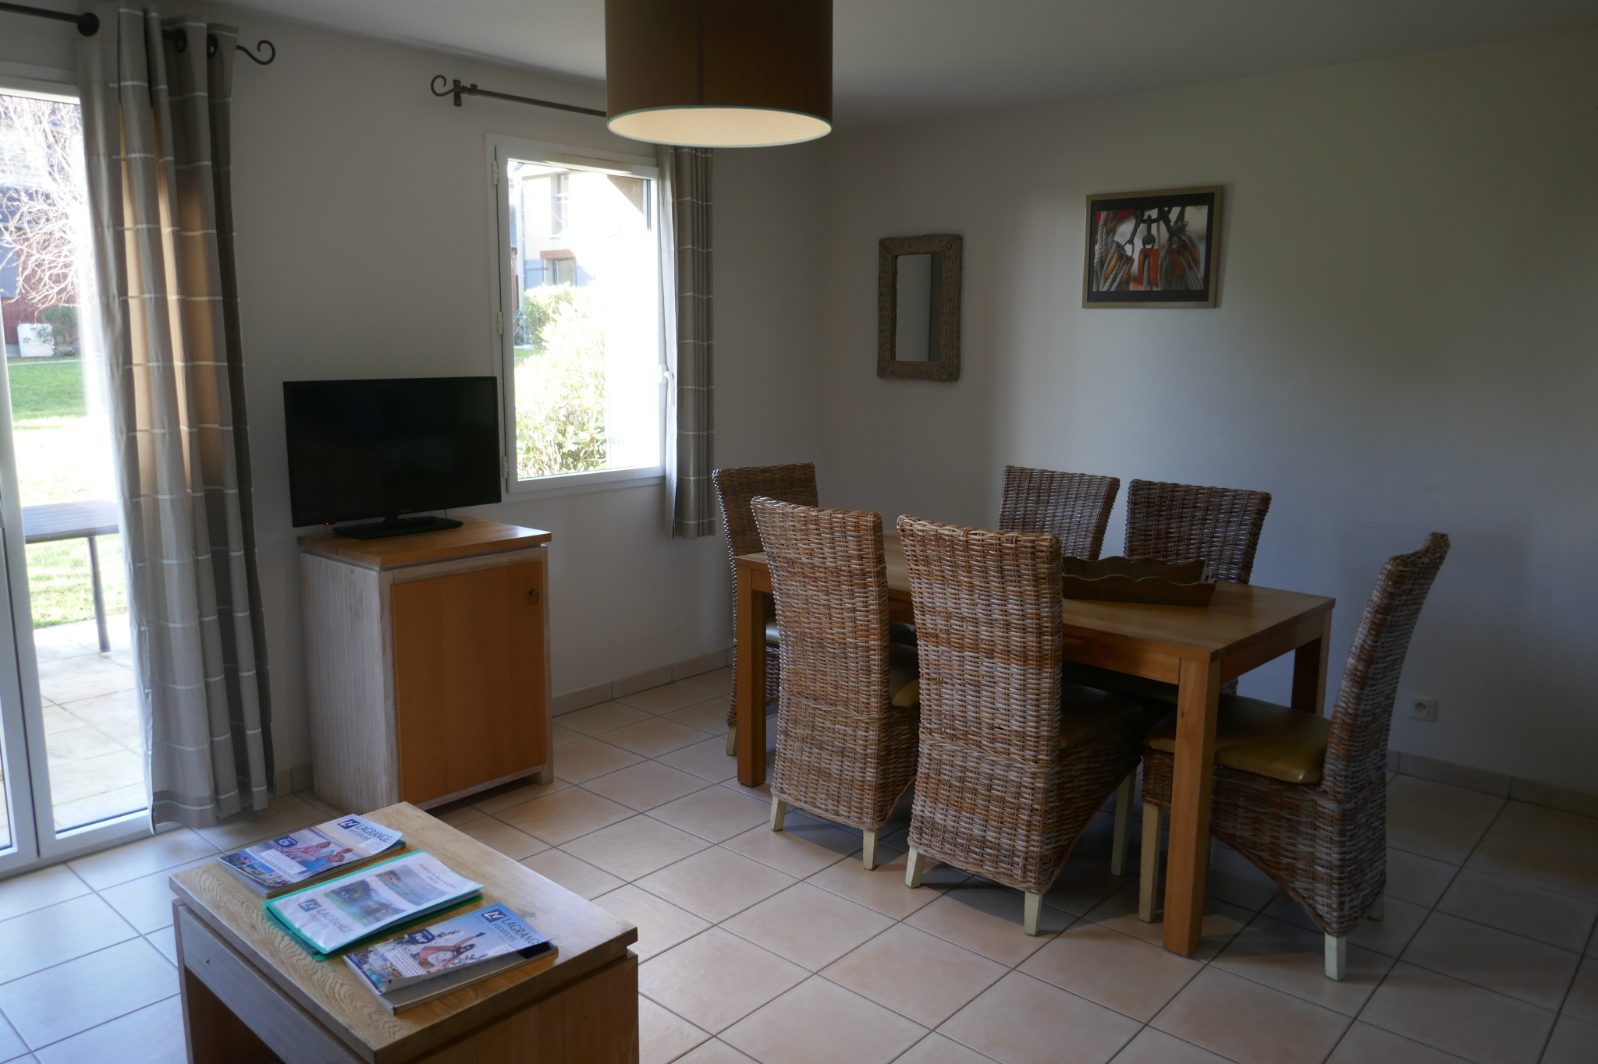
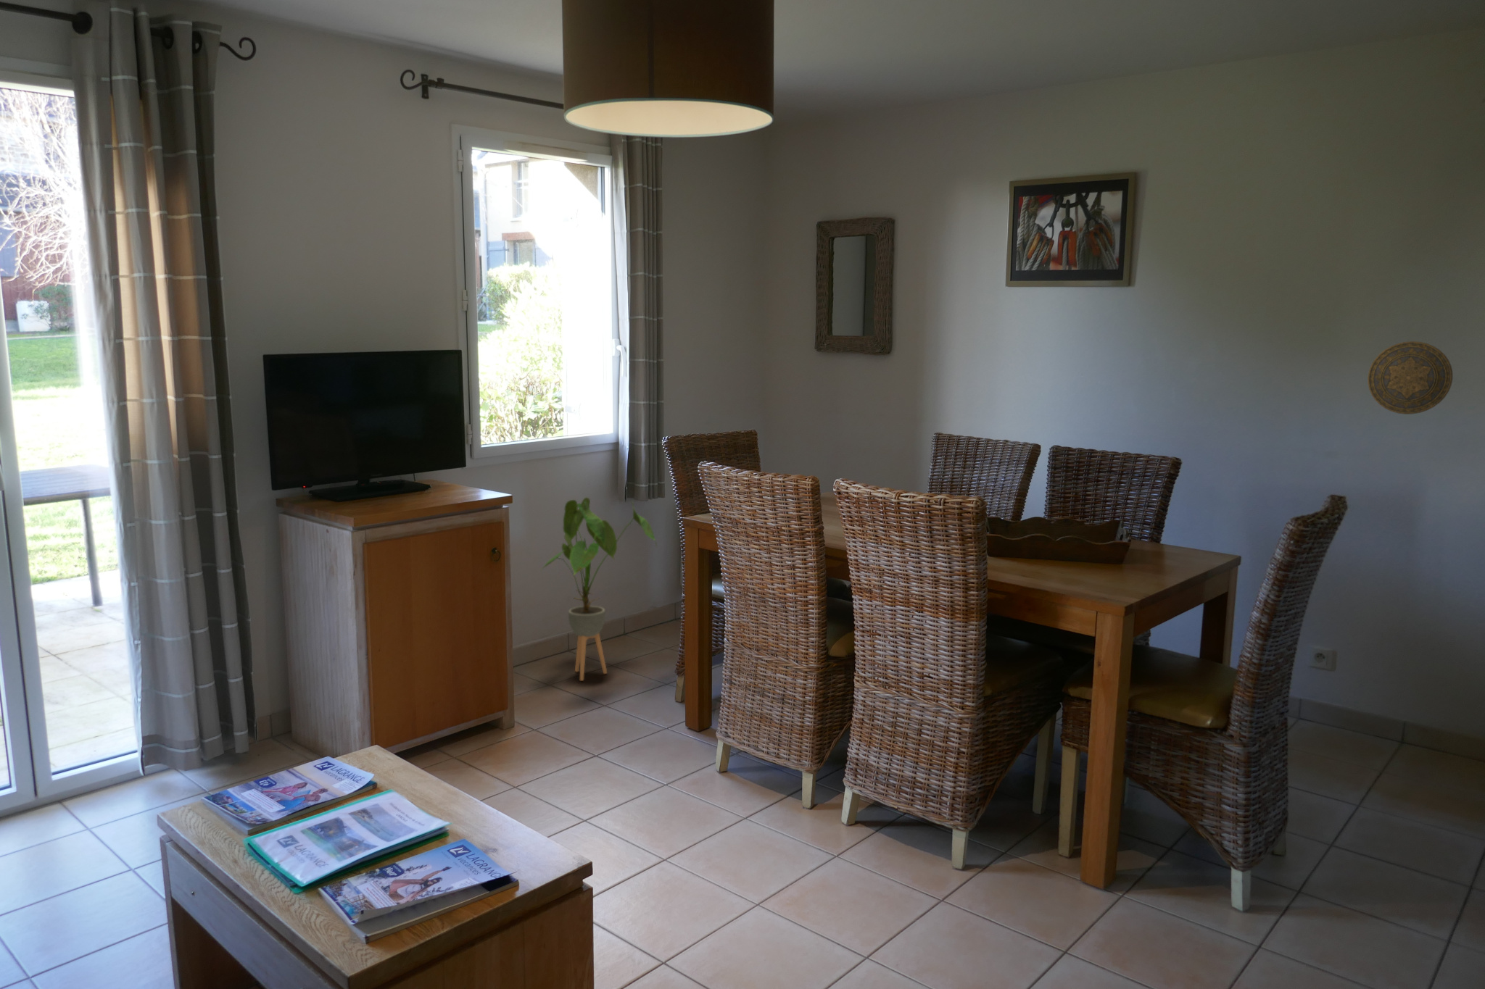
+ house plant (590, 585)
+ decorative plate (1408, 377)
